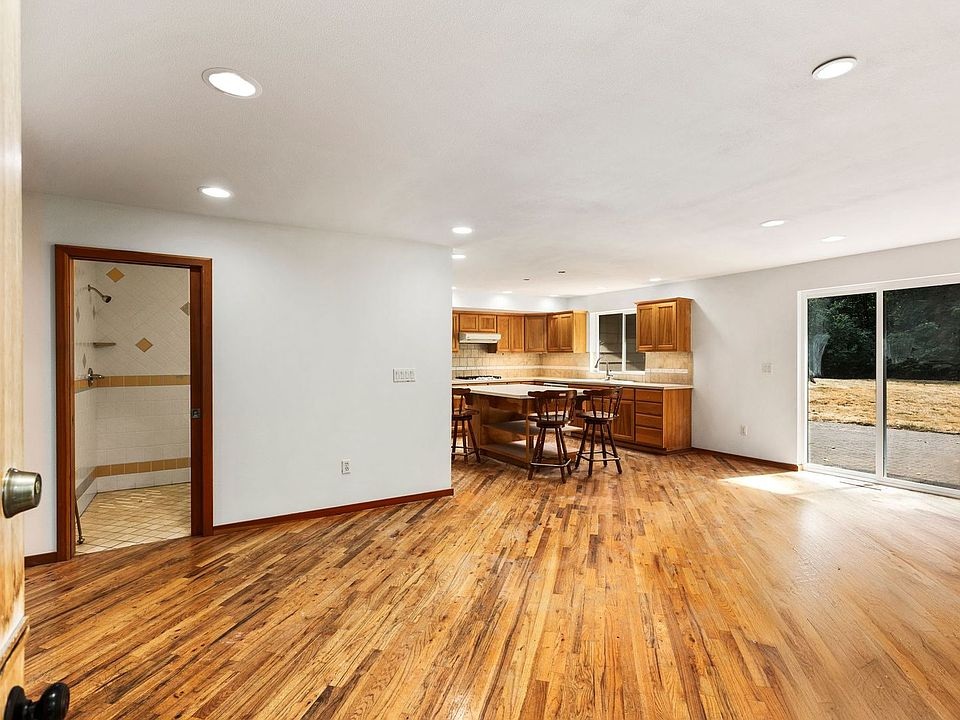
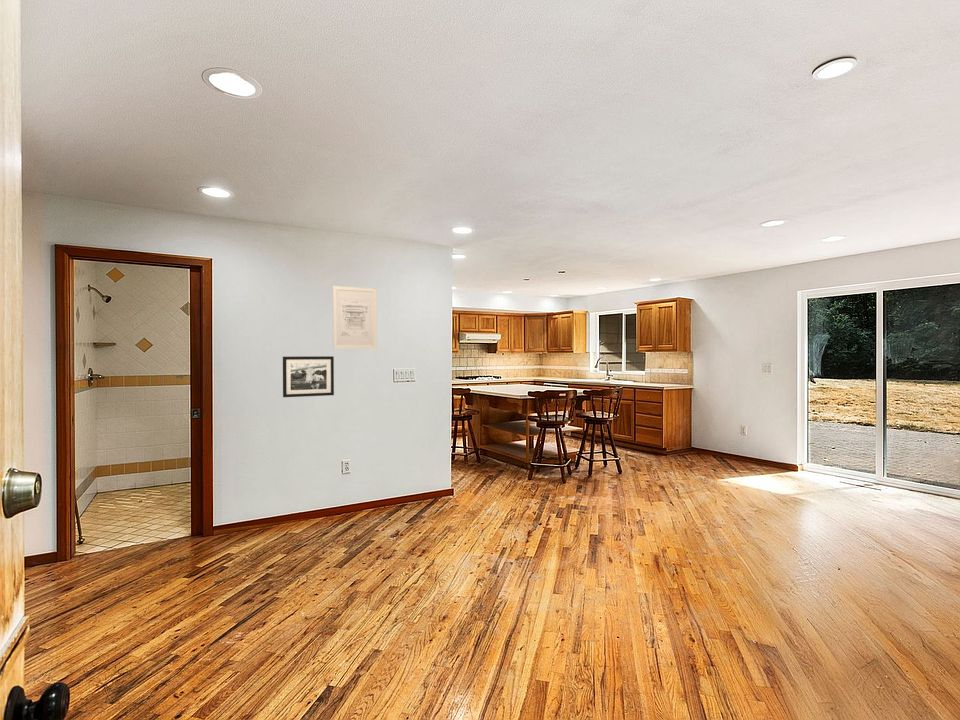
+ picture frame (308, 376)
+ wall art (355, 318)
